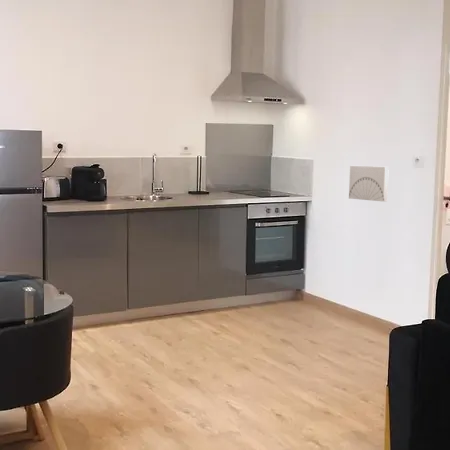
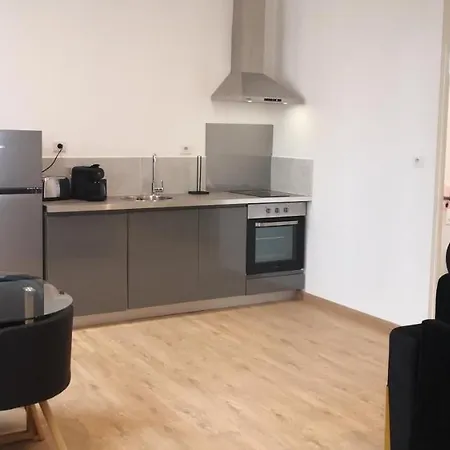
- wall art (368, 183)
